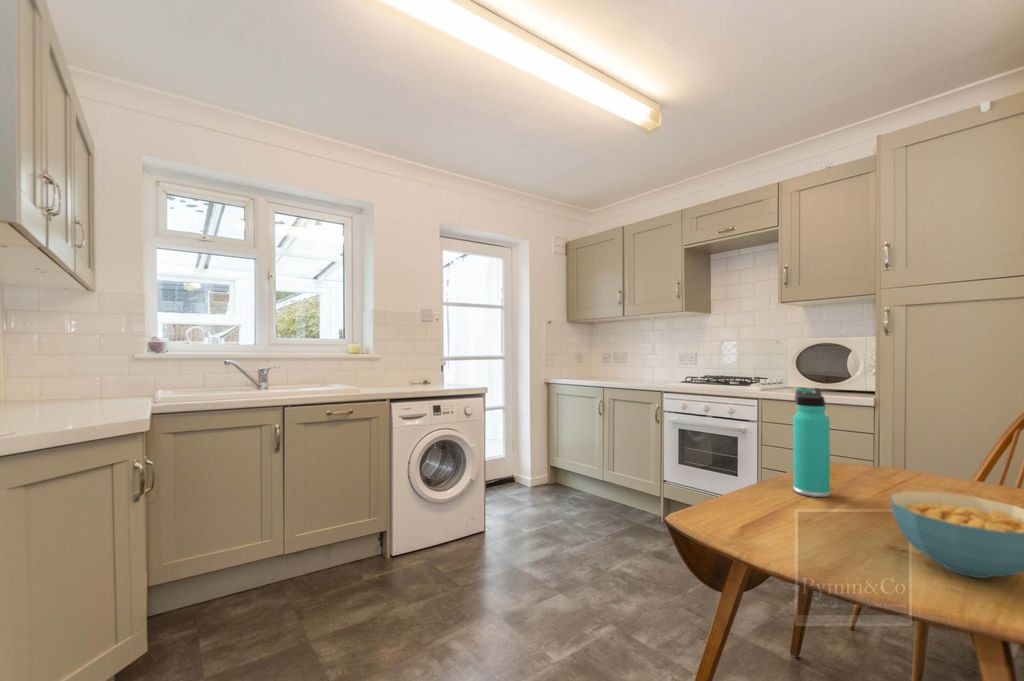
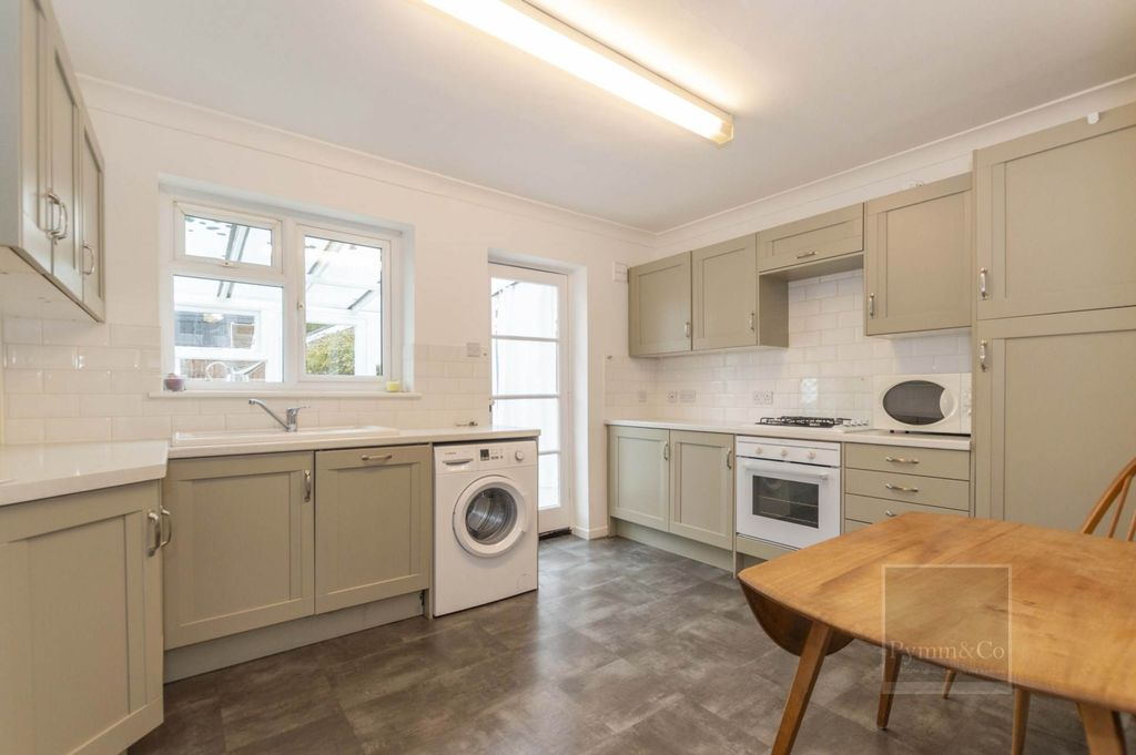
- cereal bowl (966, 539)
- thermos bottle (811, 440)
